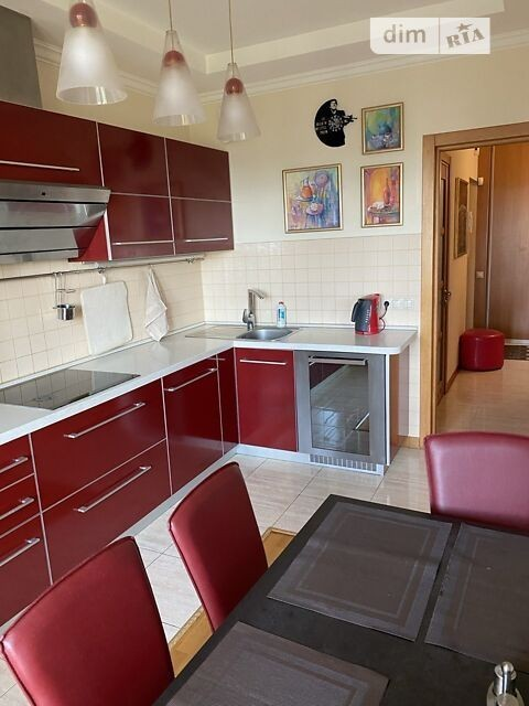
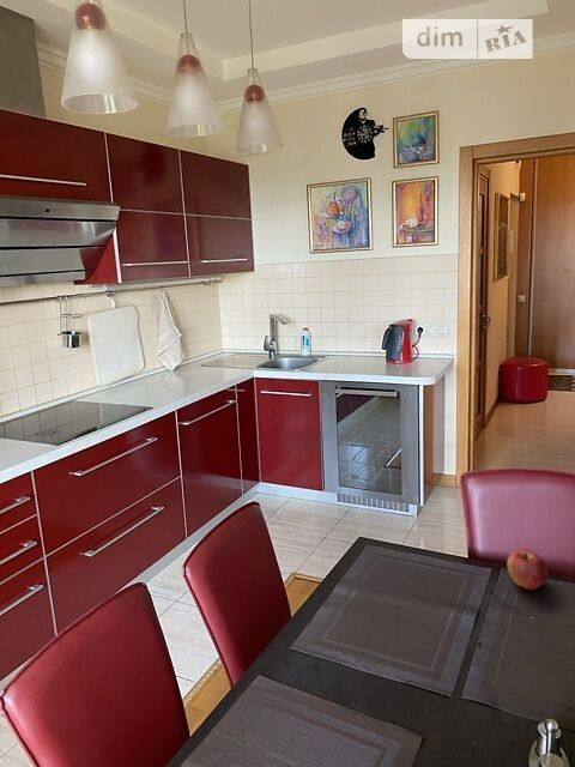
+ apple (526, 568)
